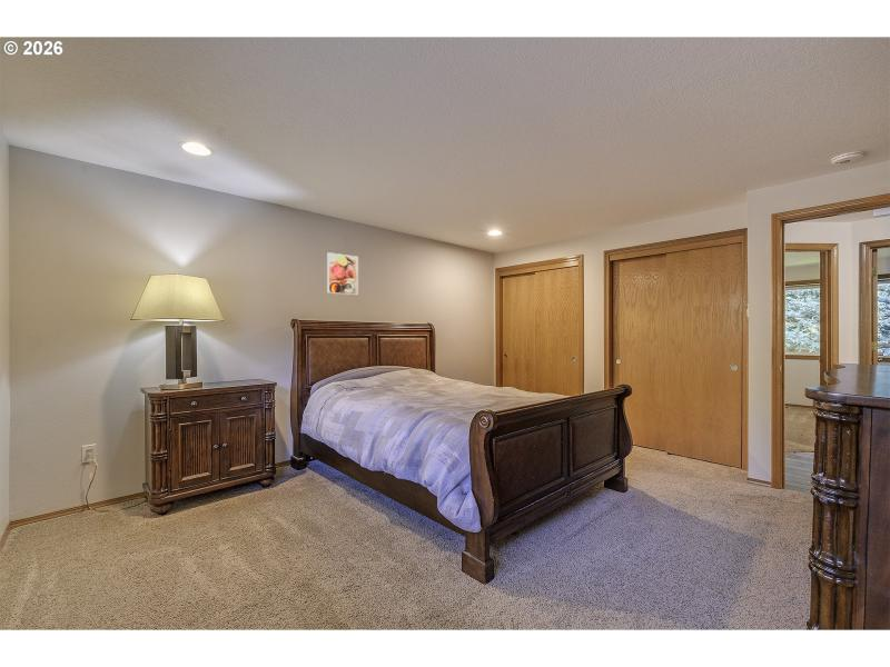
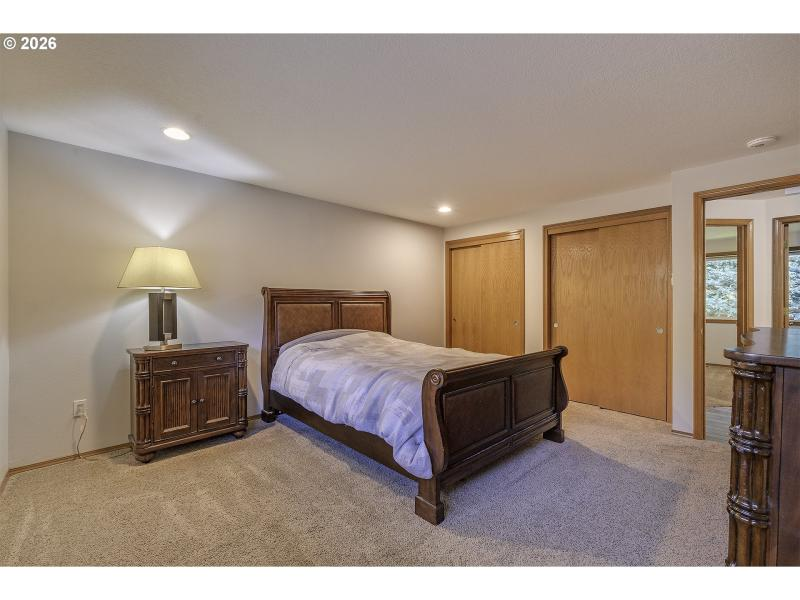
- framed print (343, 273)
